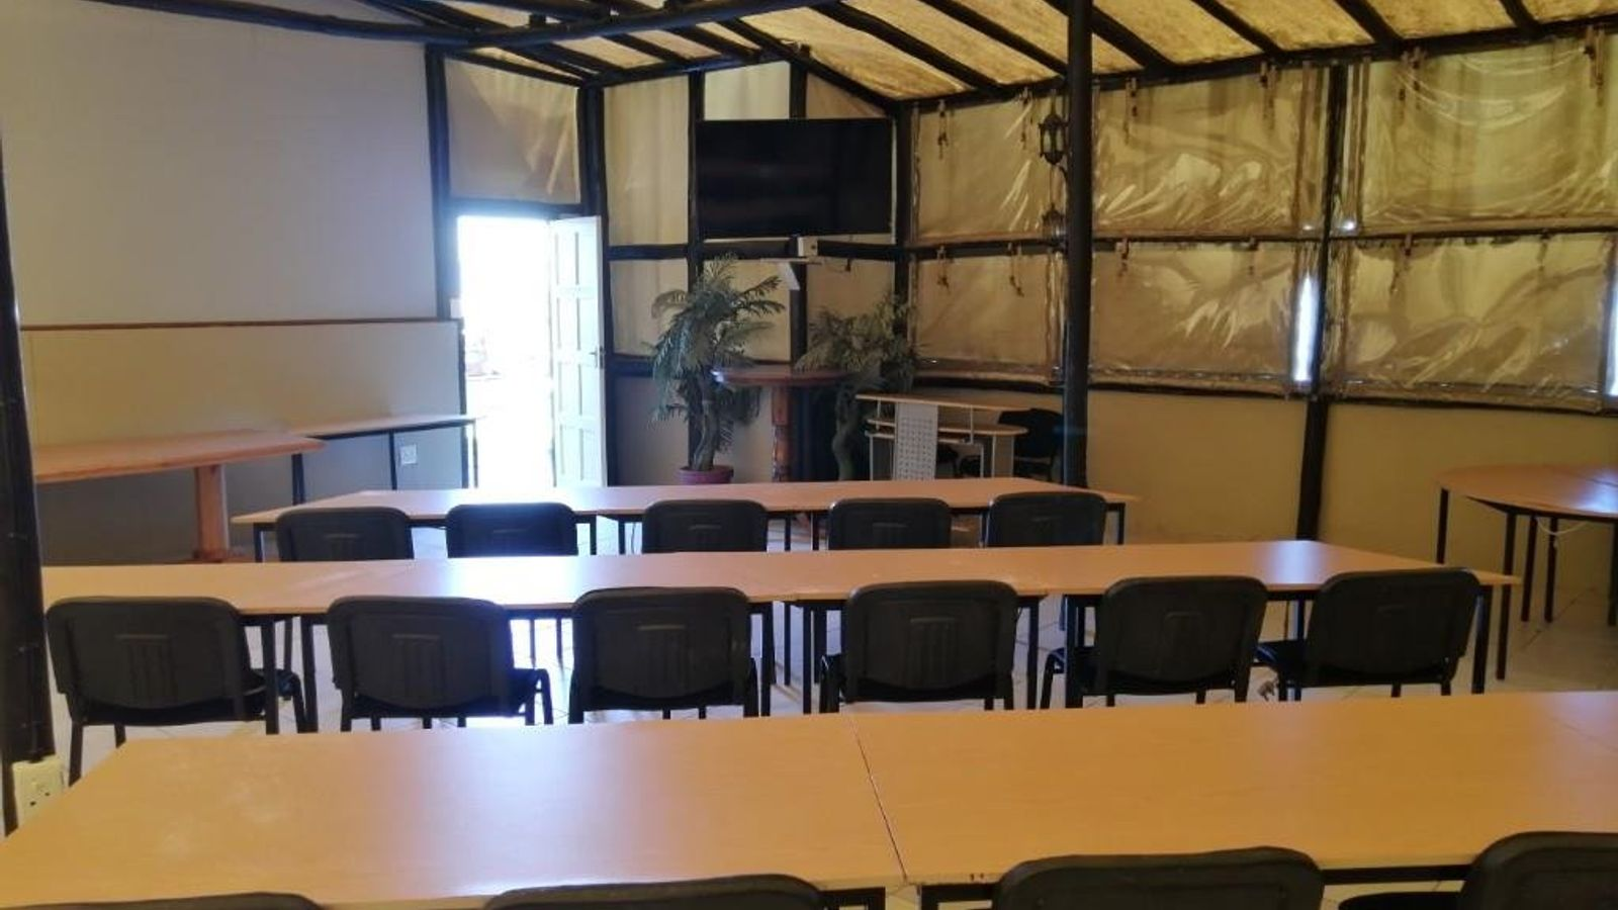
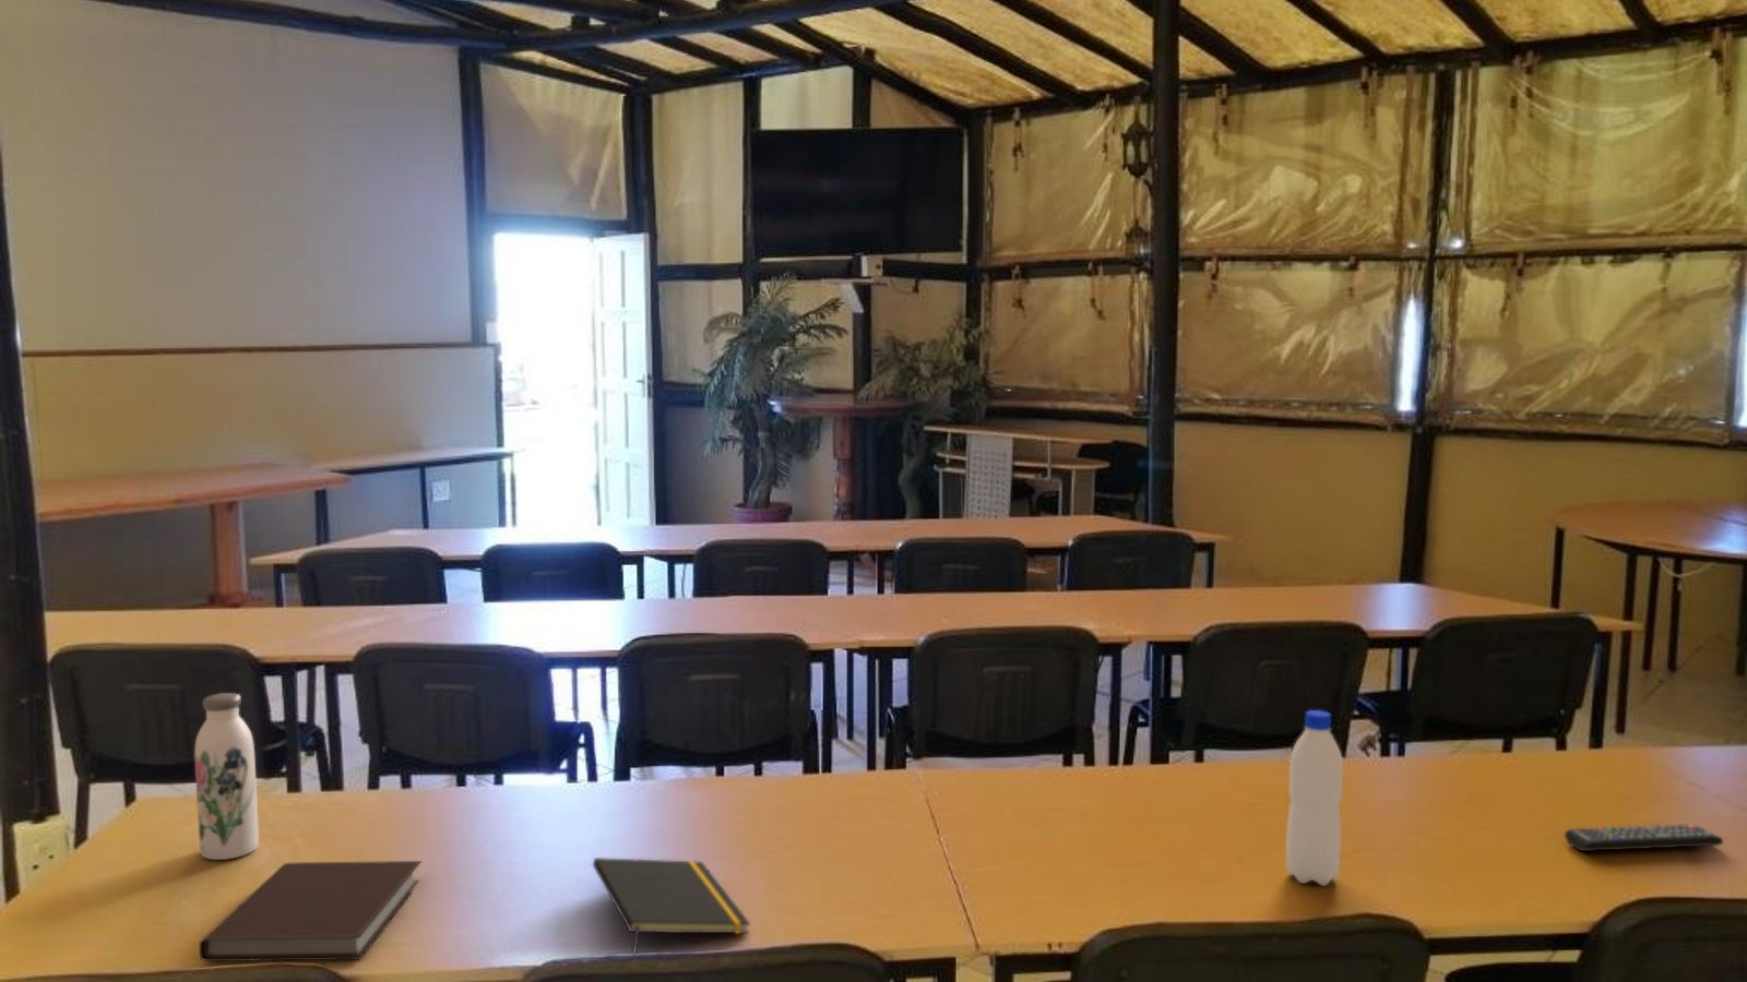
+ notebook (319, 906)
+ water bottle (224, 773)
+ water bottle (1315, 795)
+ notepad (668, 893)
+ remote control (1644, 838)
